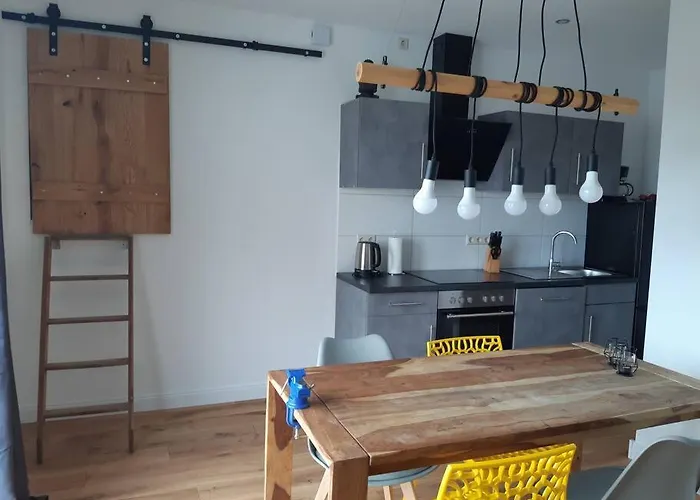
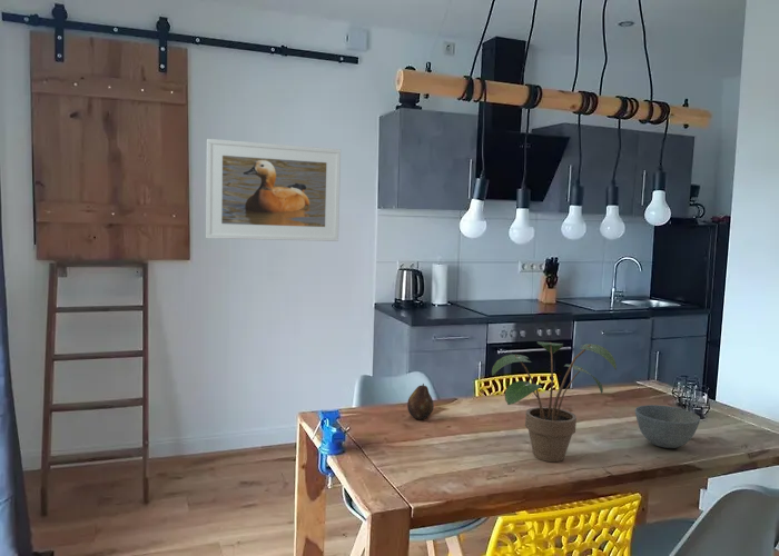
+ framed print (275, 192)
+ fruit (421, 400)
+ potted plant (550, 398)
+ bowl (665, 428)
